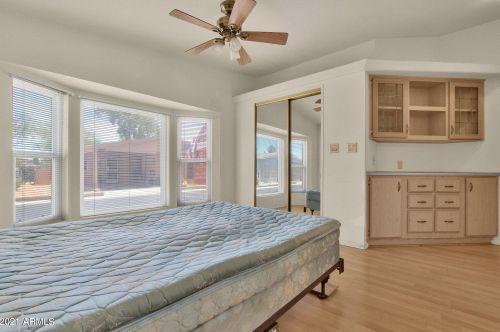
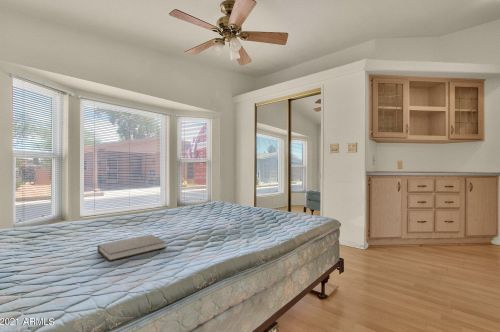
+ book (132, 246)
